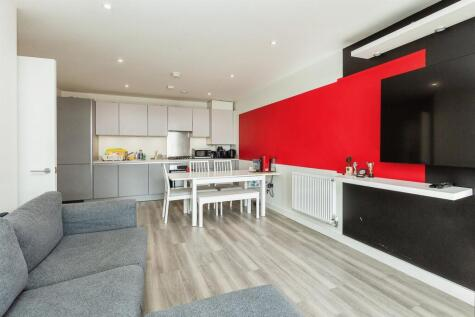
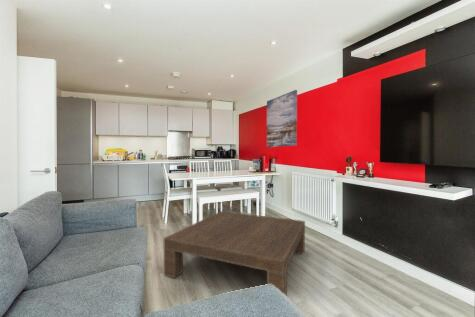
+ coffee table (242, 245)
+ wall art (280, 121)
